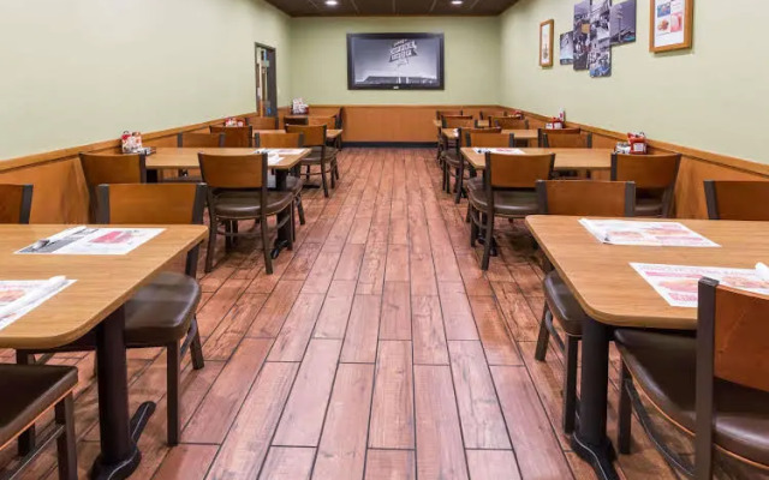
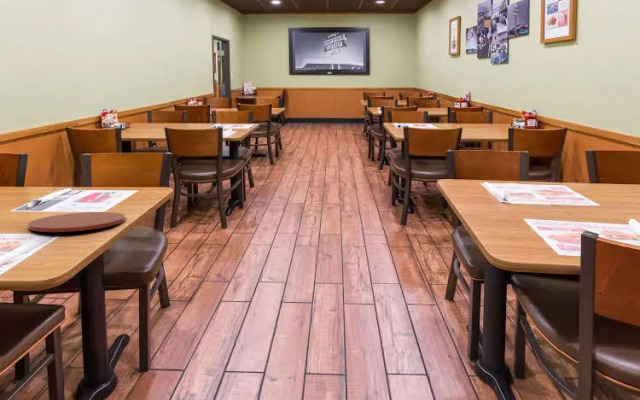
+ plate (78, 221)
